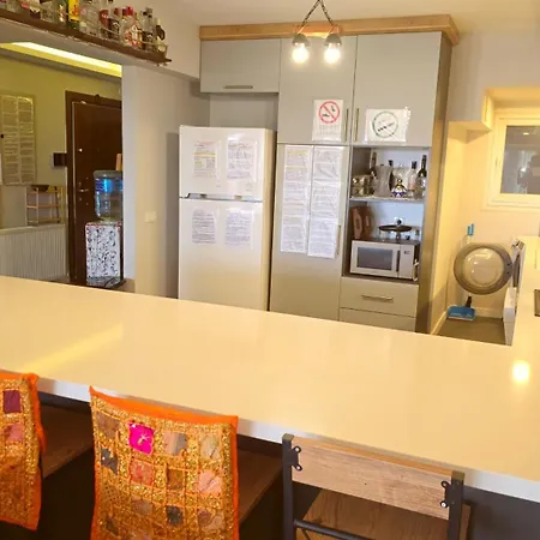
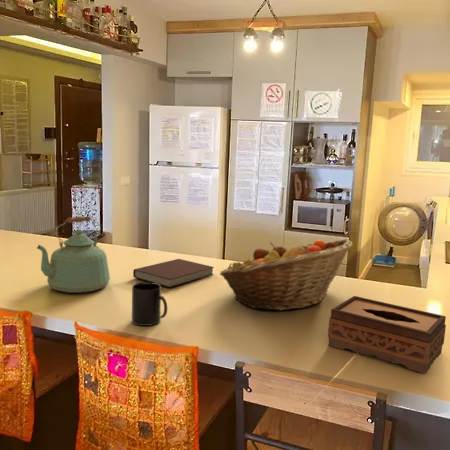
+ kettle (73, 252)
+ notebook (174, 272)
+ fruit basket (287, 267)
+ tissue box (386, 330)
+ mug (150, 304)
